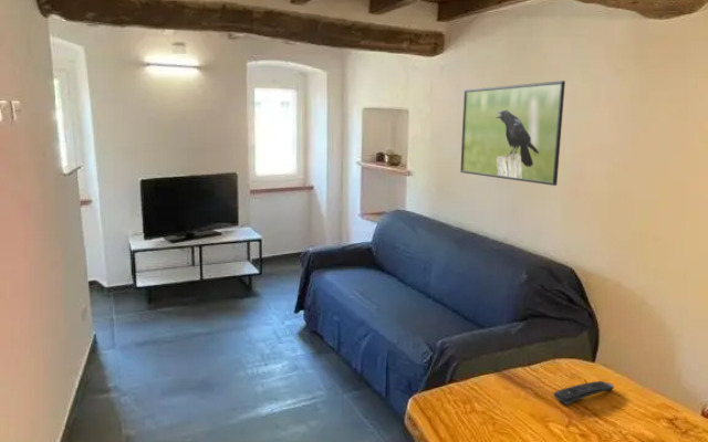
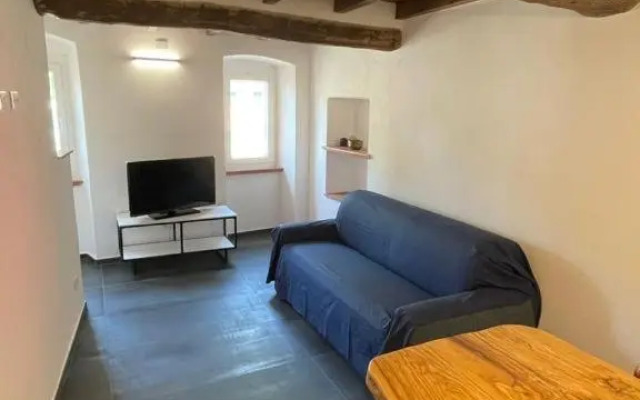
- remote control (585, 390)
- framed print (506, 133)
